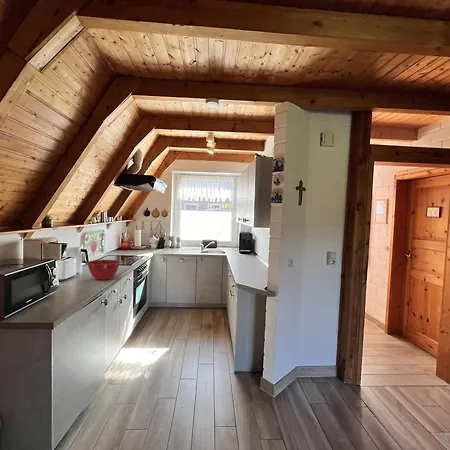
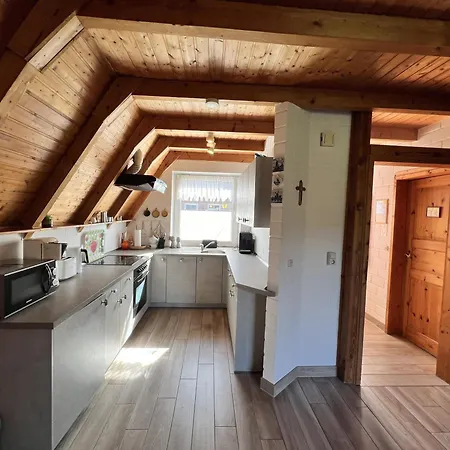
- mixing bowl (103, 270)
